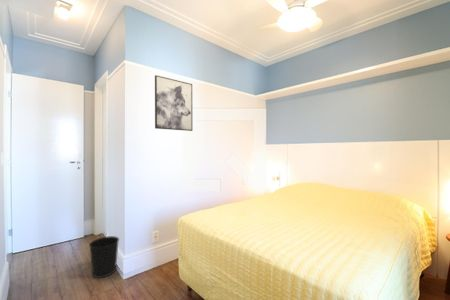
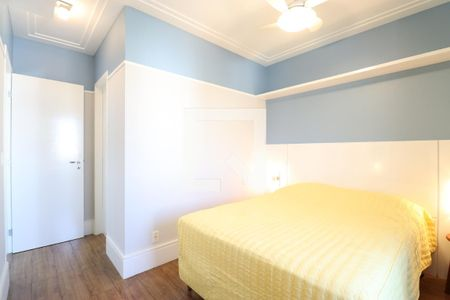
- wall art (174, 104)
- wastebasket (104, 256)
